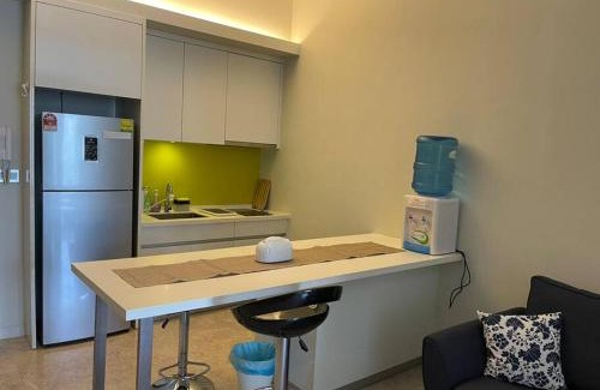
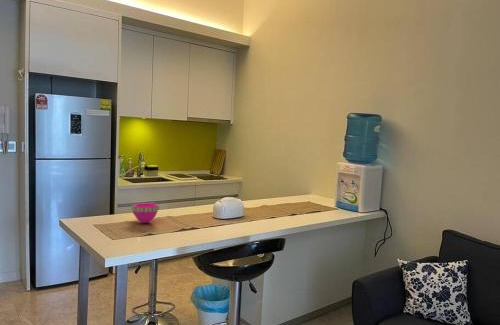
+ bowl (143, 213)
